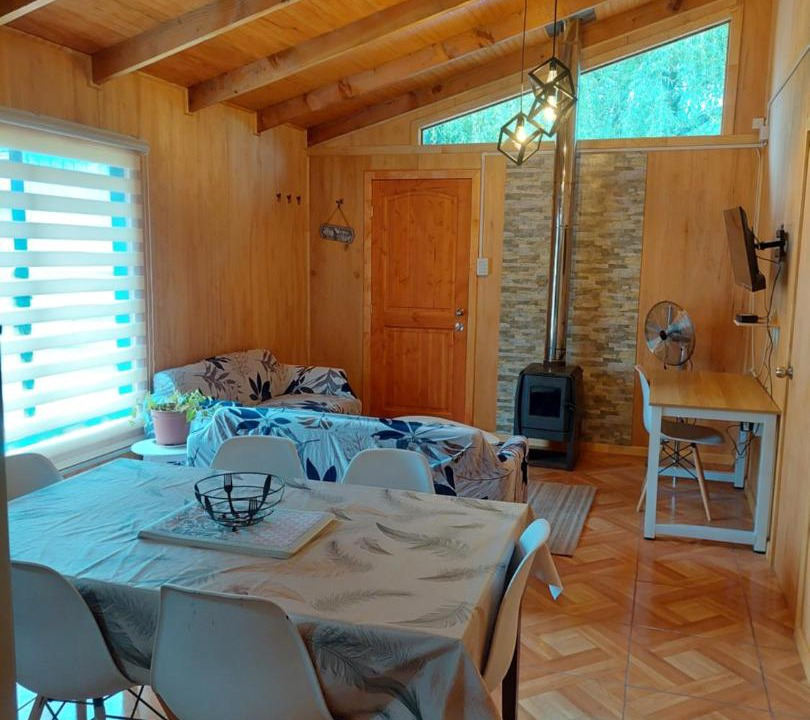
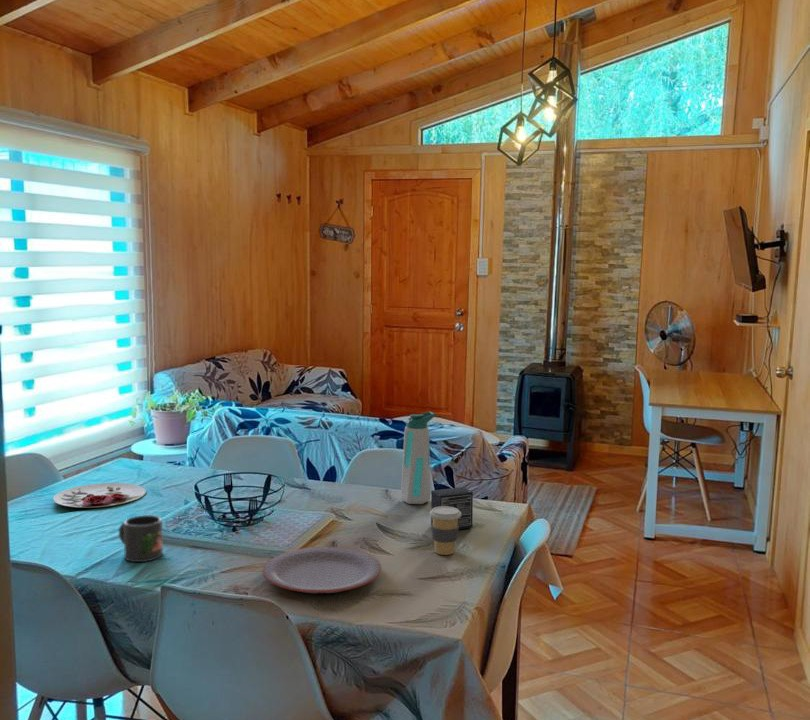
+ mug (139, 537)
+ plate (100, 494)
+ coffee cup (445, 530)
+ small box (451, 506)
+ plate (322, 571)
+ water bottle (418, 457)
